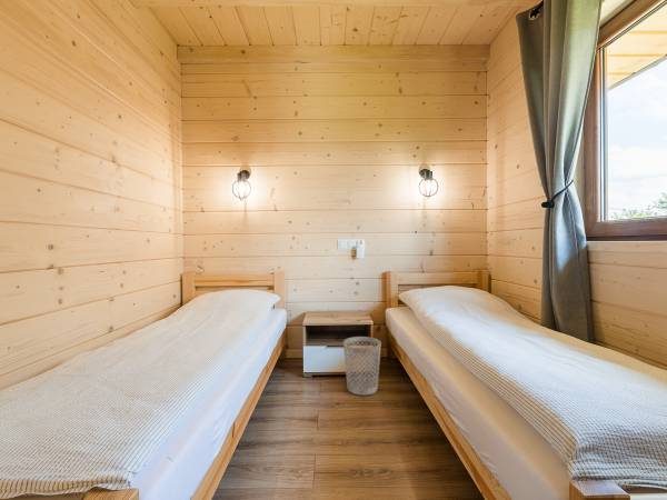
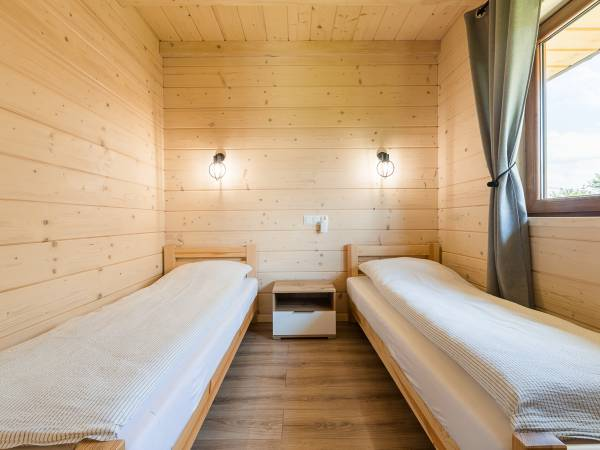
- wastebasket (361, 364)
